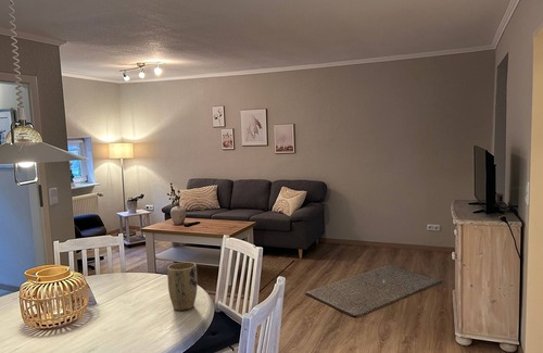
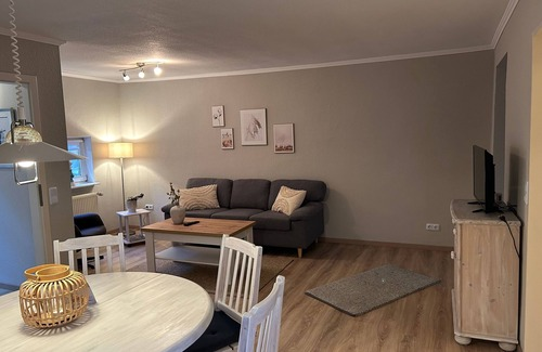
- plant pot (182, 286)
